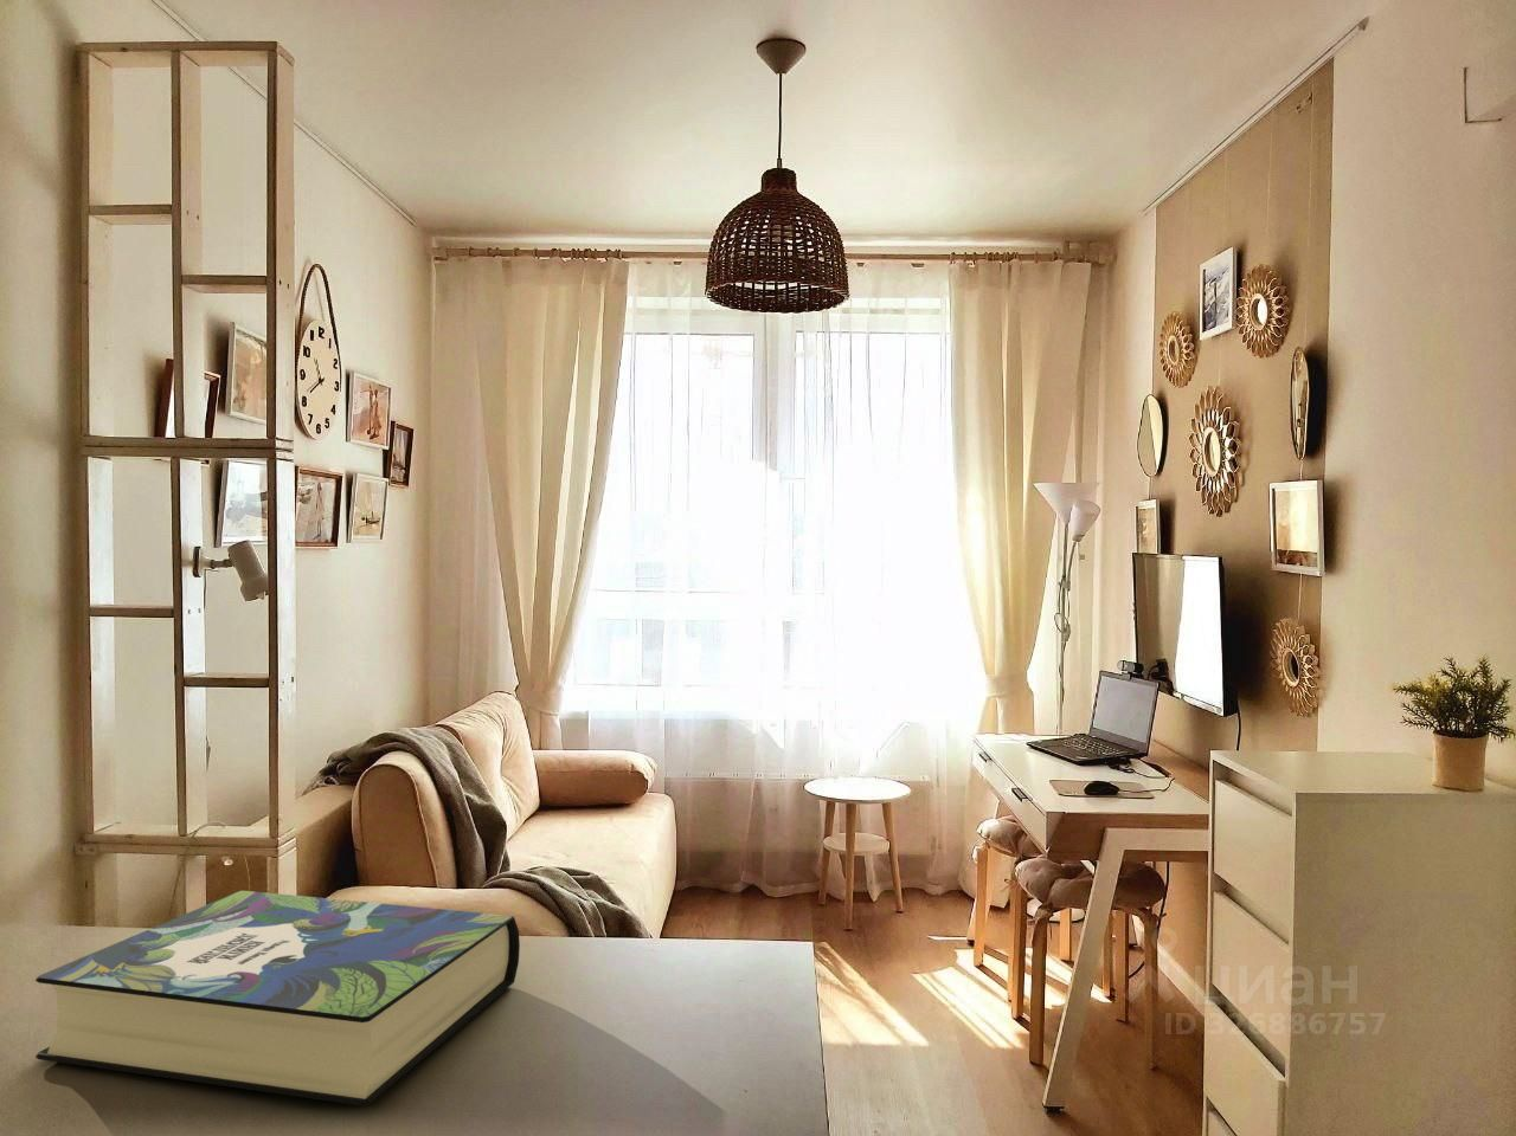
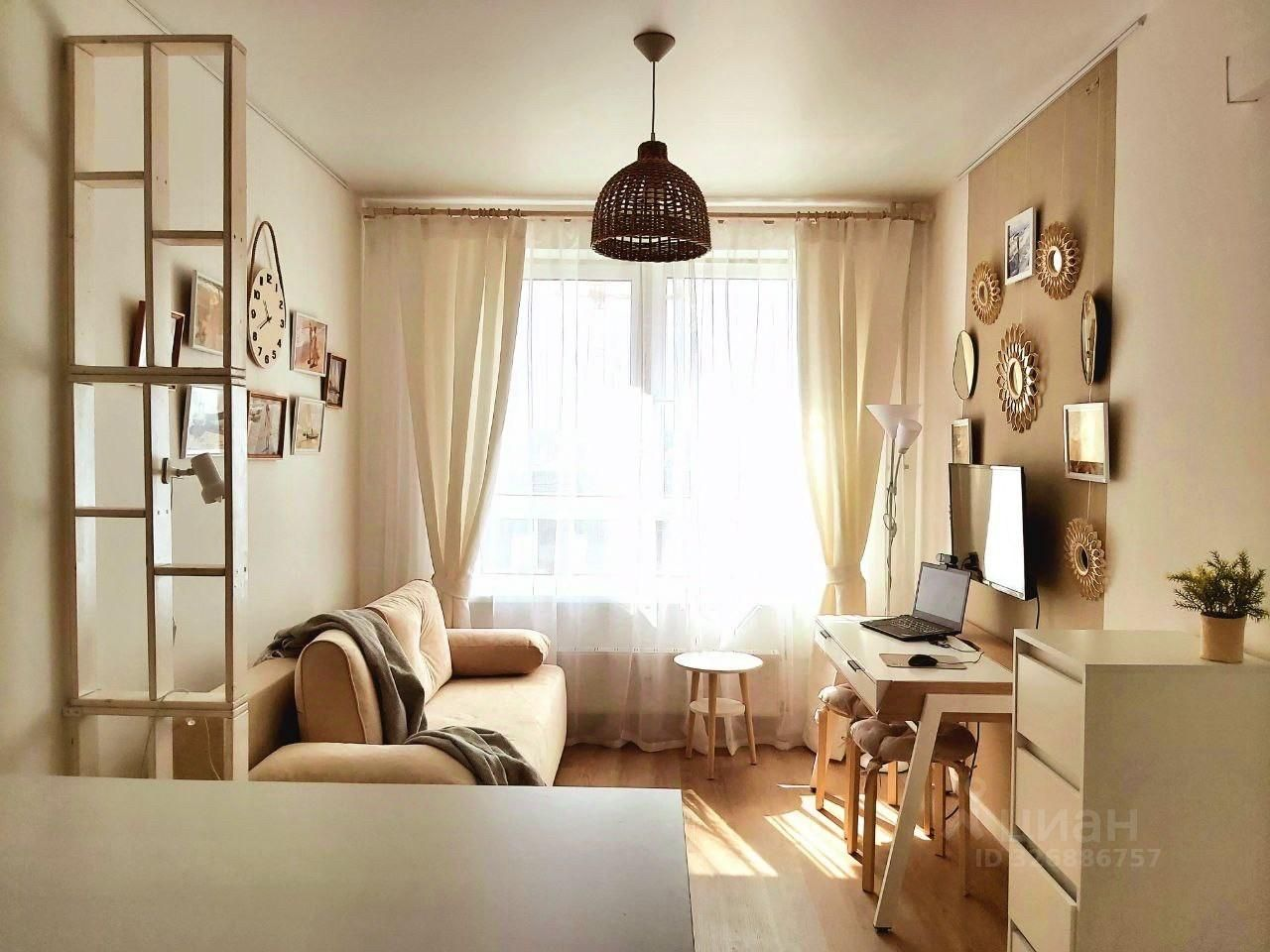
- book (297, 978)
